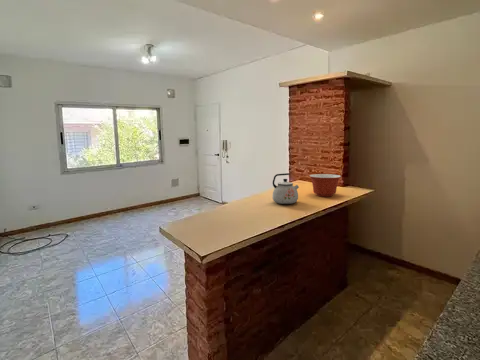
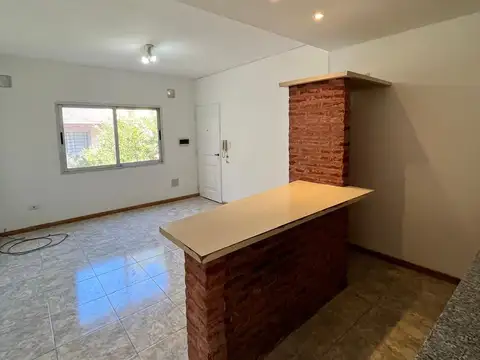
- mixing bowl (324, 185)
- kettle (285, 188)
